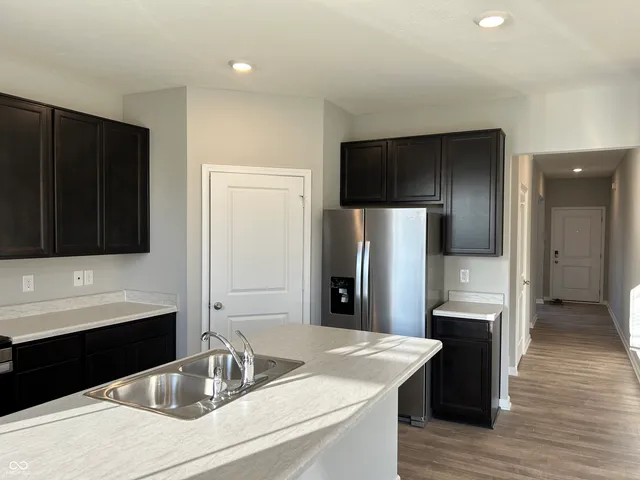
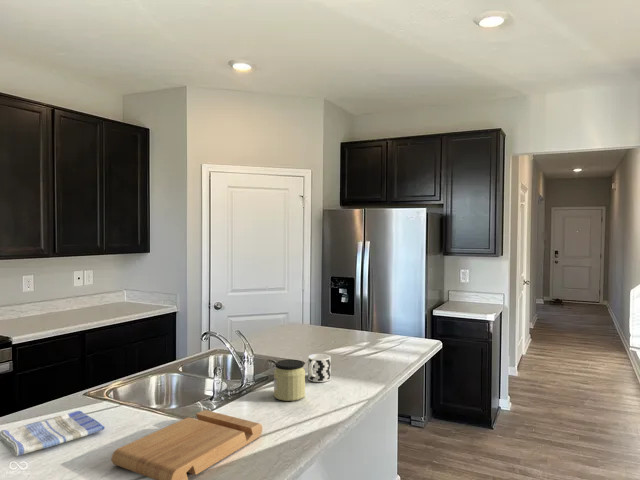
+ dish towel (51, 431)
+ cutting board (192, 442)
+ cup (317, 368)
+ jar (289, 379)
